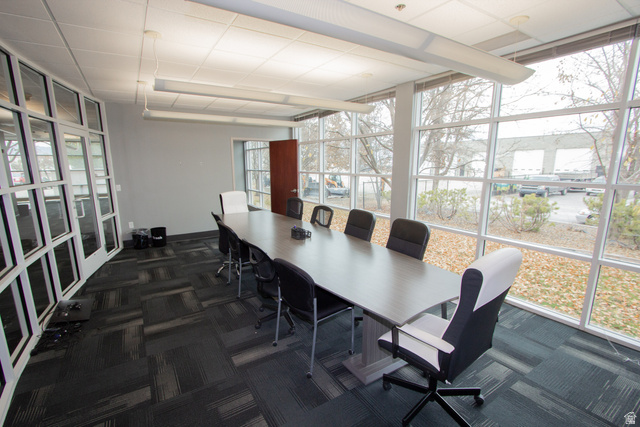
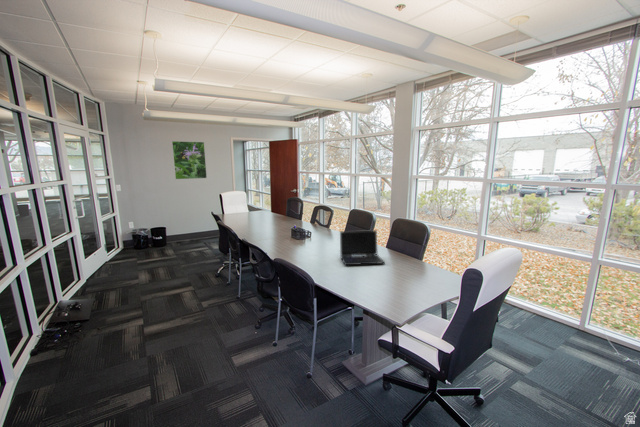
+ laptop computer (361, 247)
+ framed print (189, 160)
